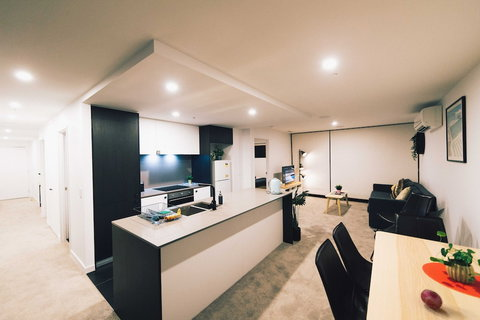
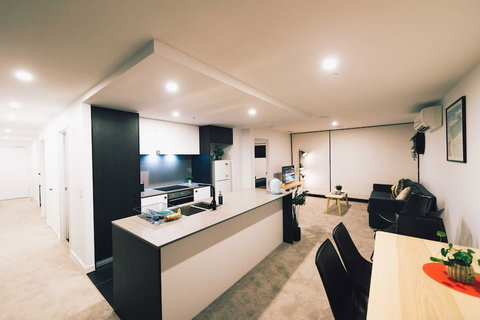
- fruit (431, 297)
